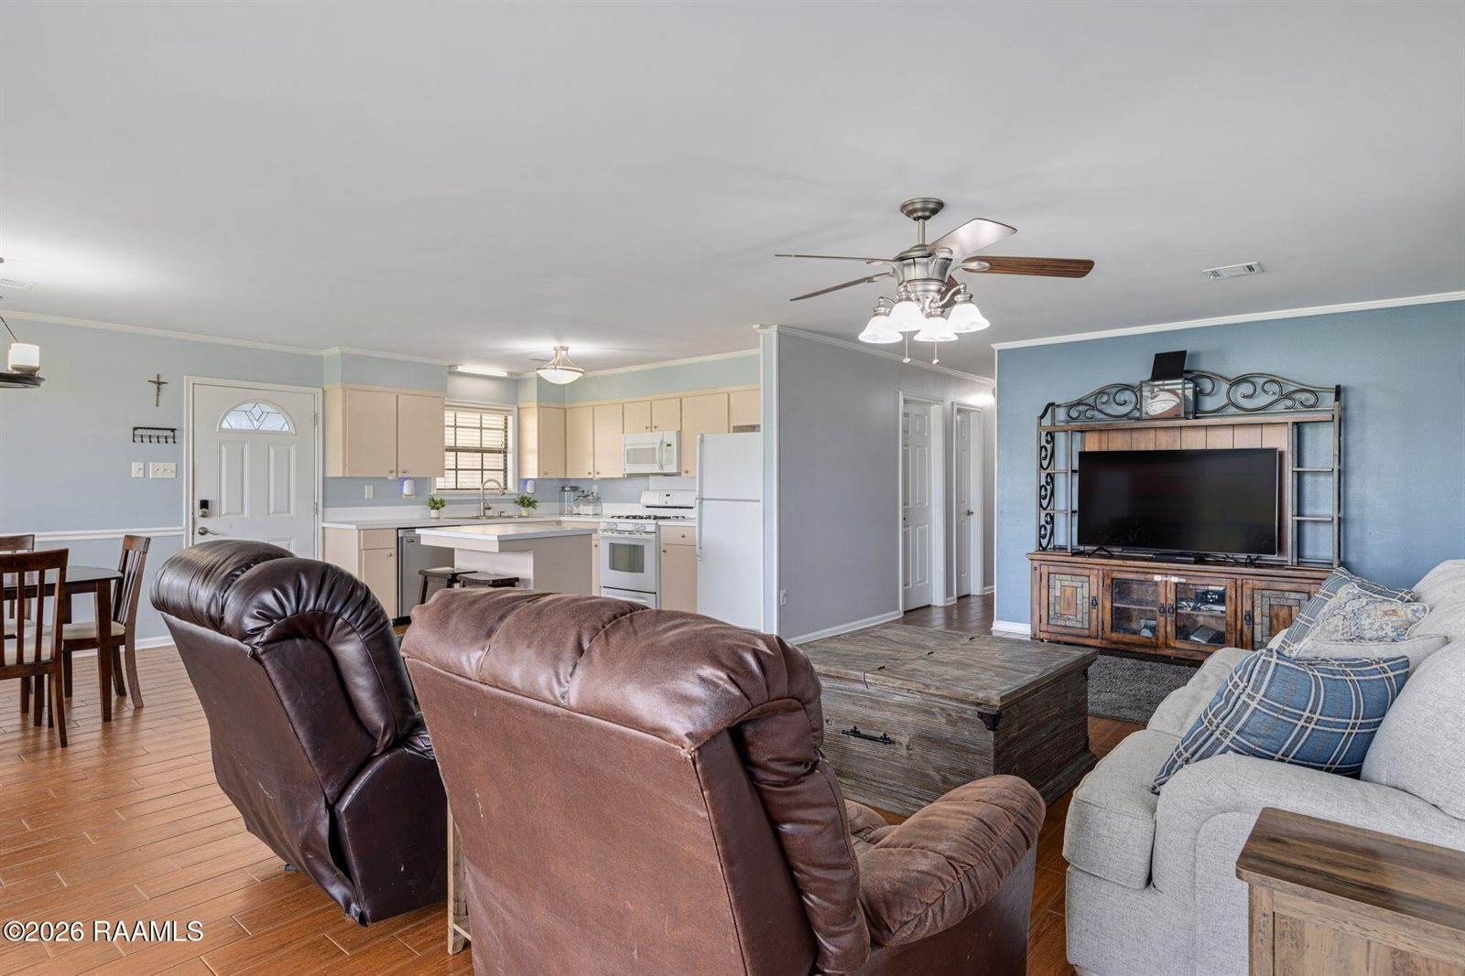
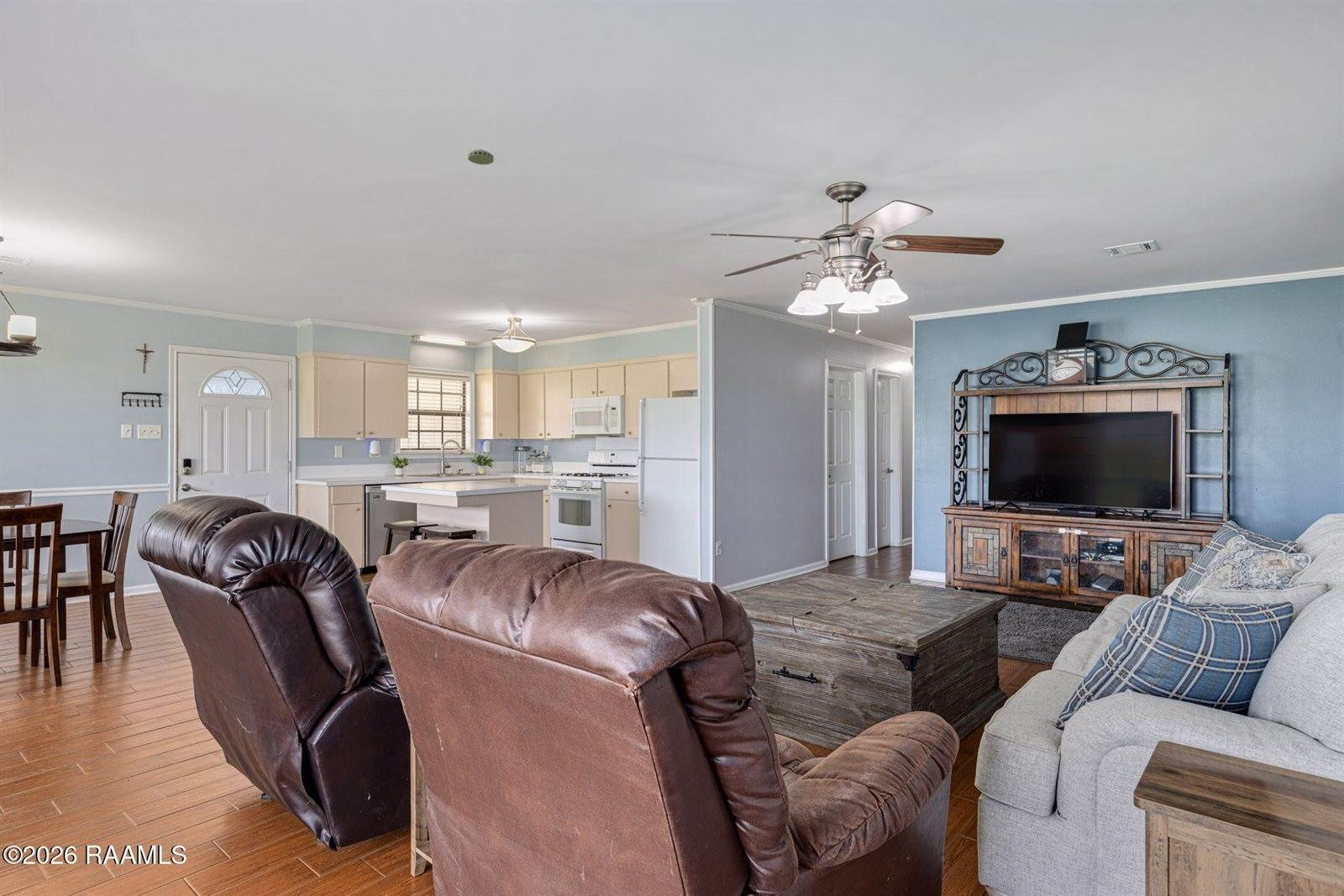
+ smoke detector (480, 156)
